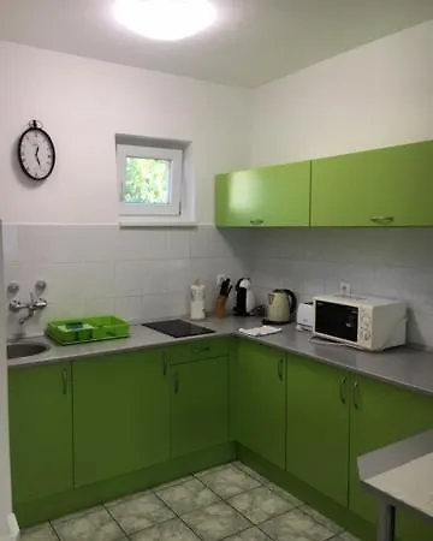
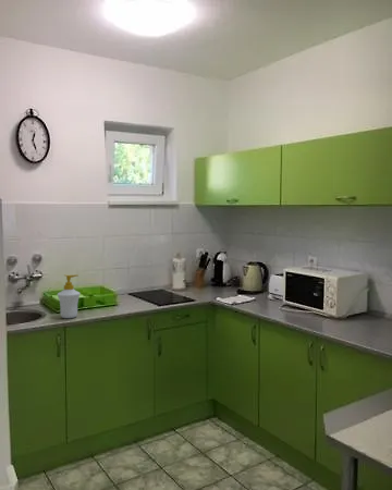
+ soap bottle (69, 295)
